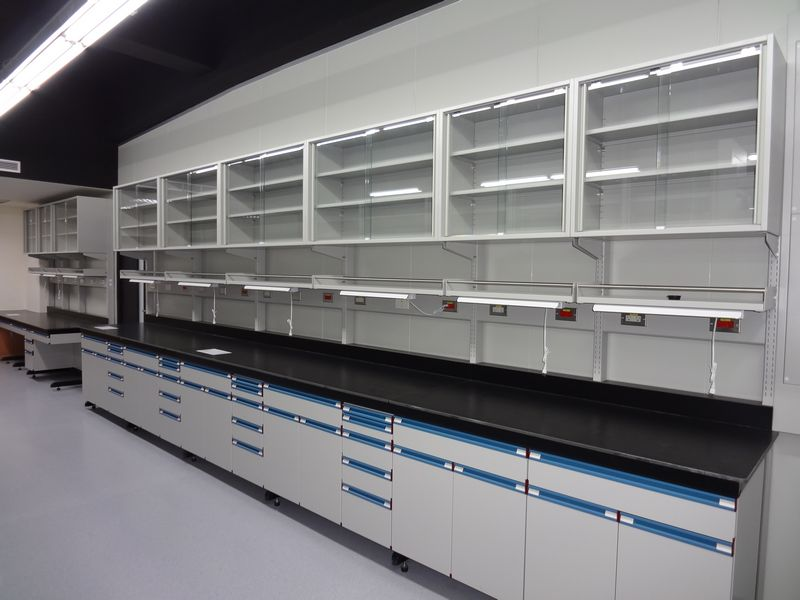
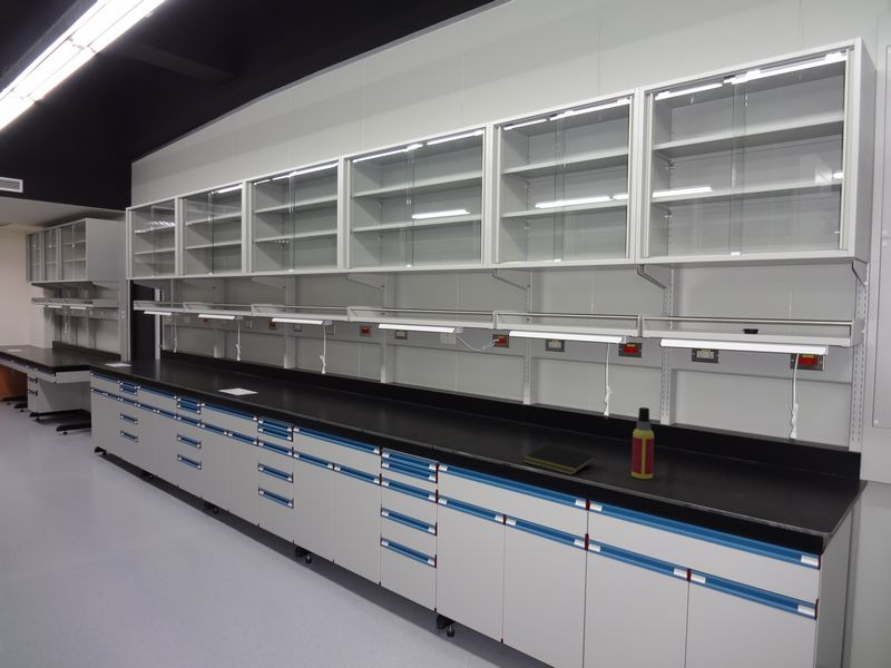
+ spray bottle (643, 442)
+ notepad (558, 459)
